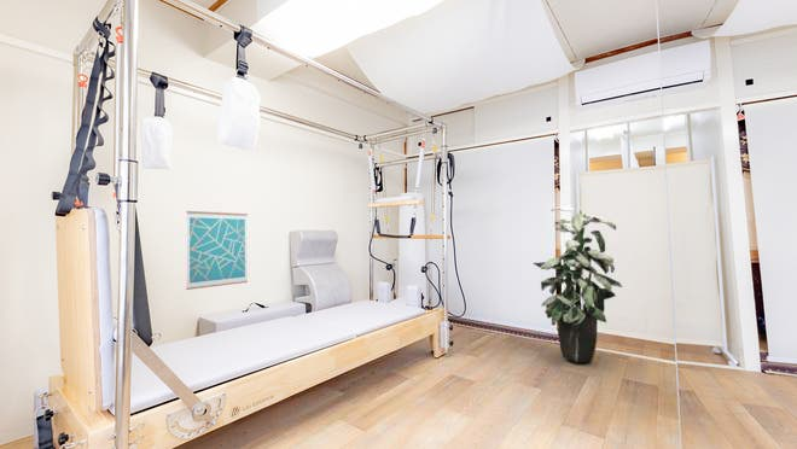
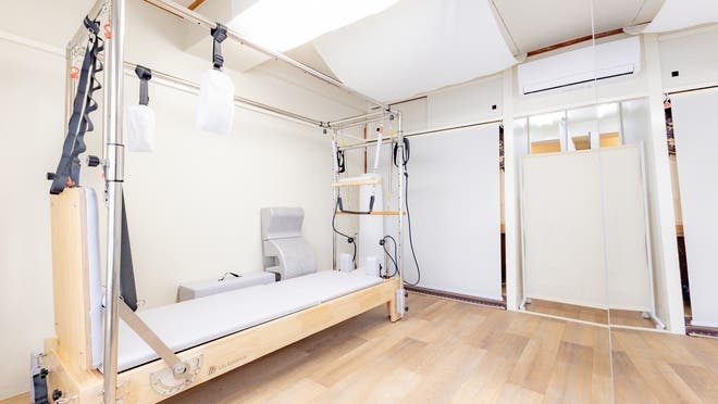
- wall art (219, 249)
- indoor plant (574, 281)
